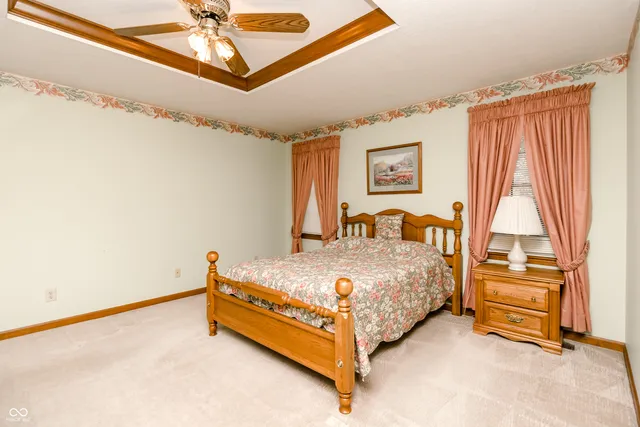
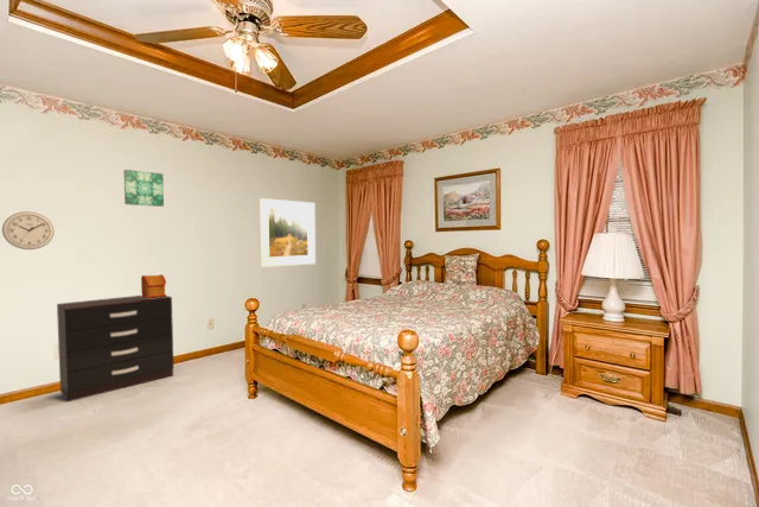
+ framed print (288, 233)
+ dresser (119, 342)
+ wall clock (28, 230)
+ wall art (143, 188)
+ decorative box (153, 285)
